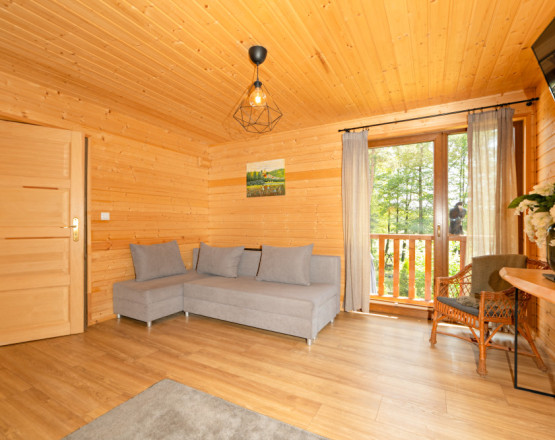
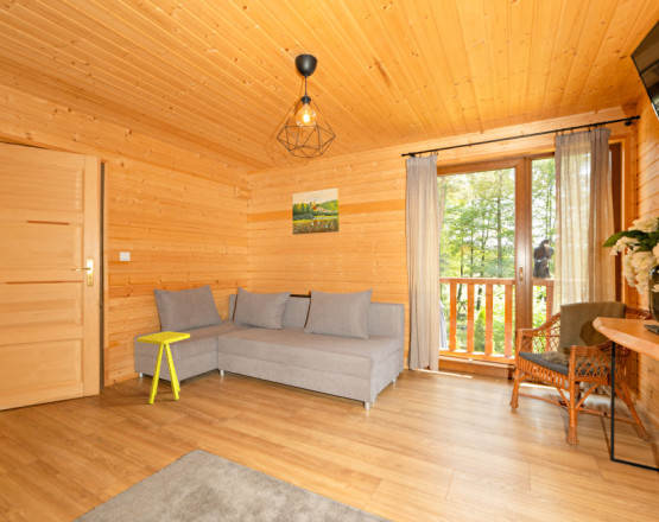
+ side table (167, 365)
